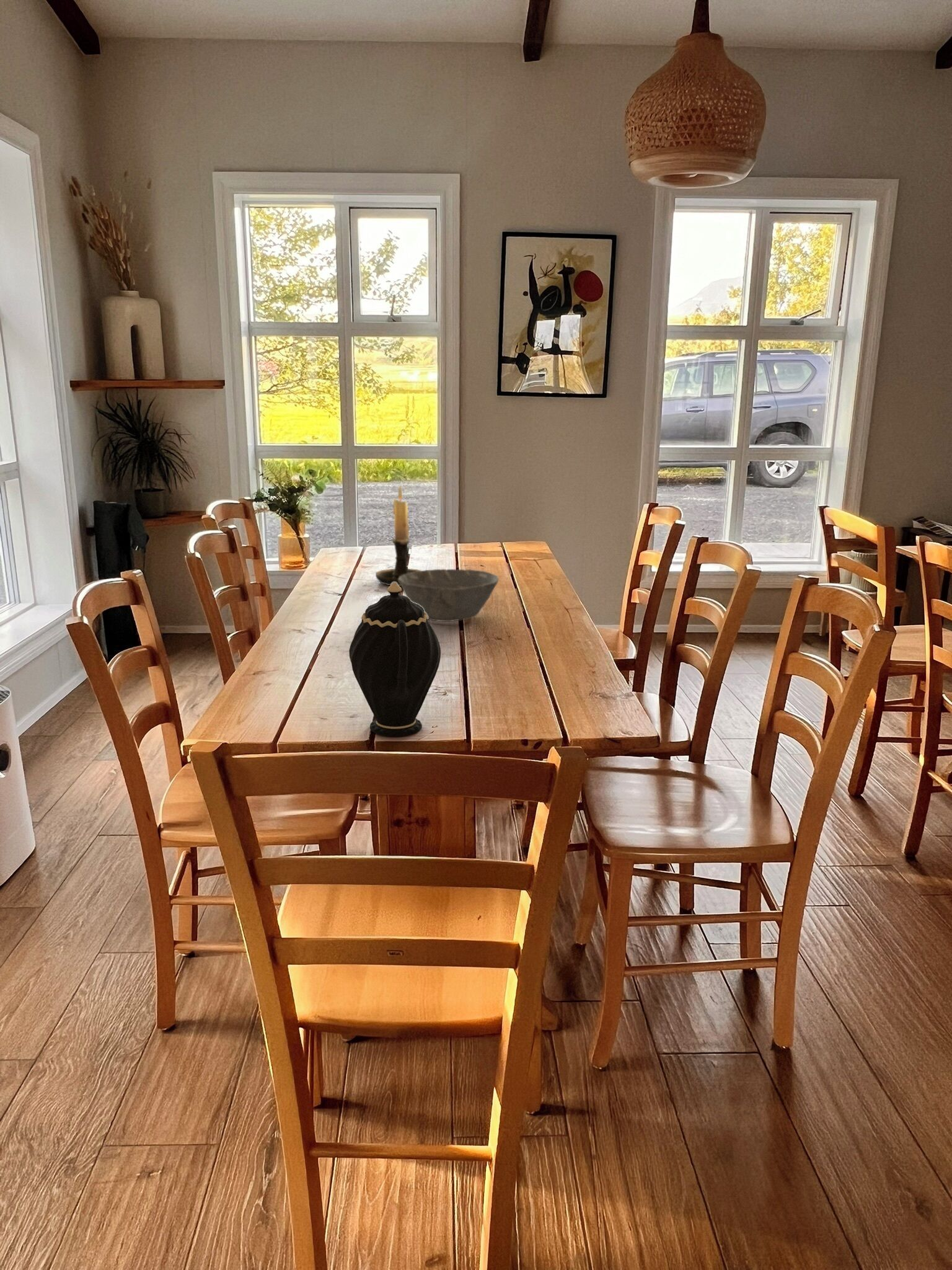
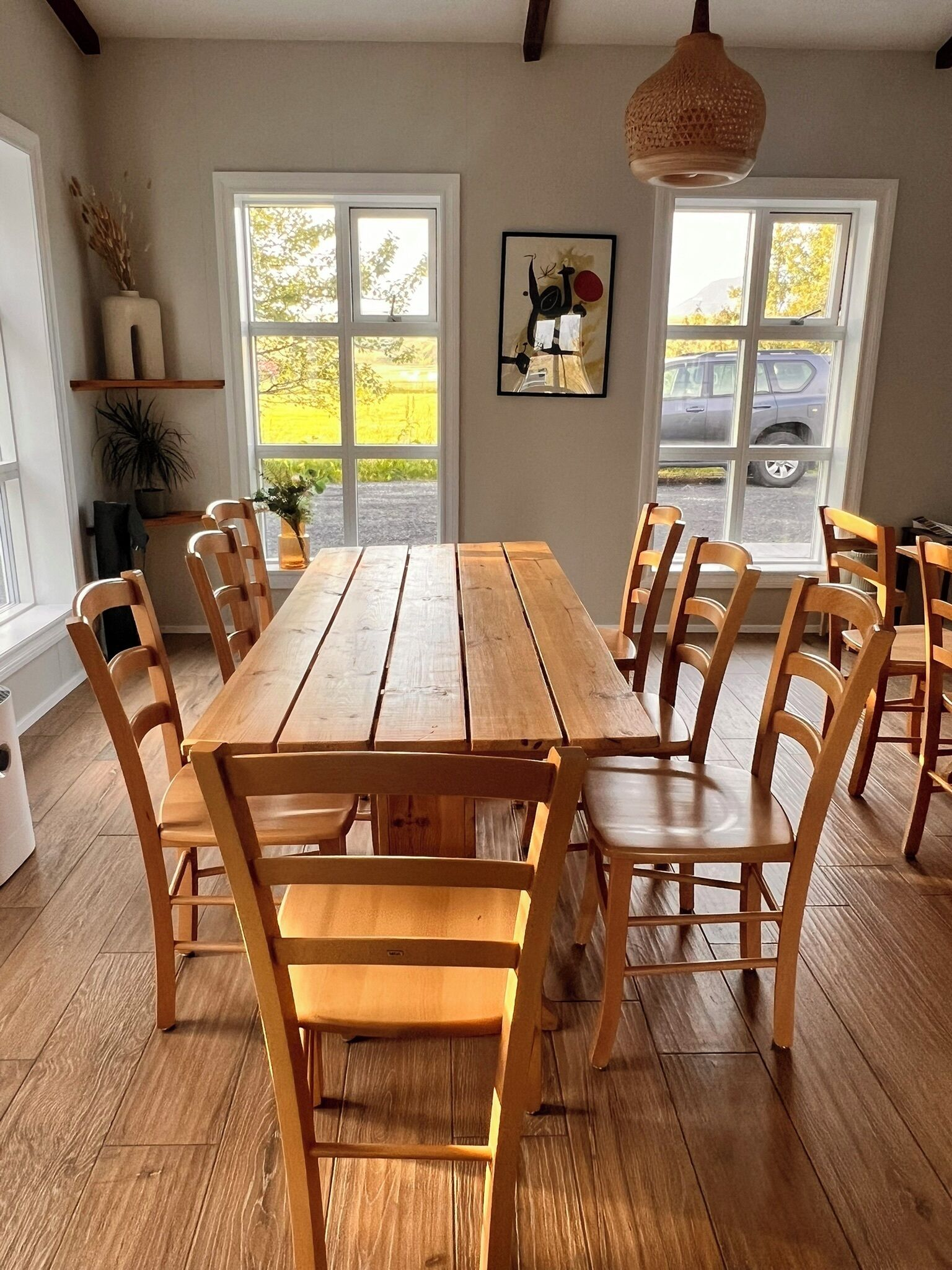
- candle holder (402, 532)
- bowl (448, 597)
- teapot (395, 655)
